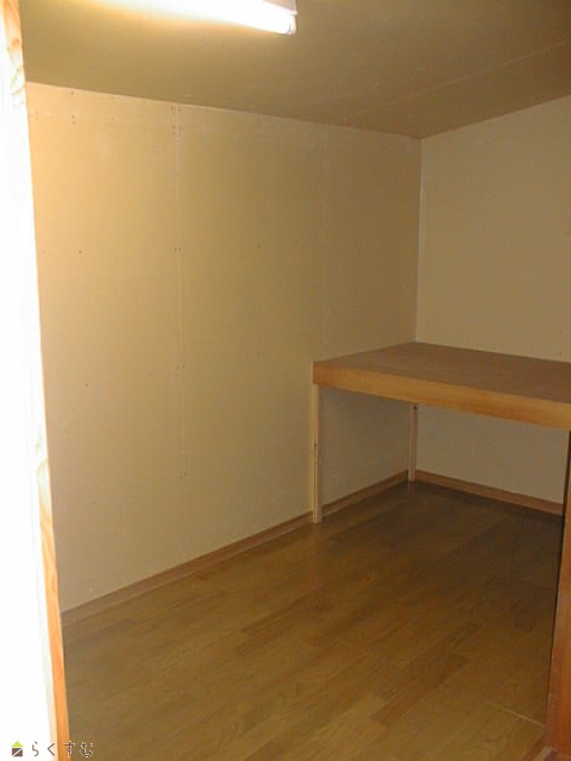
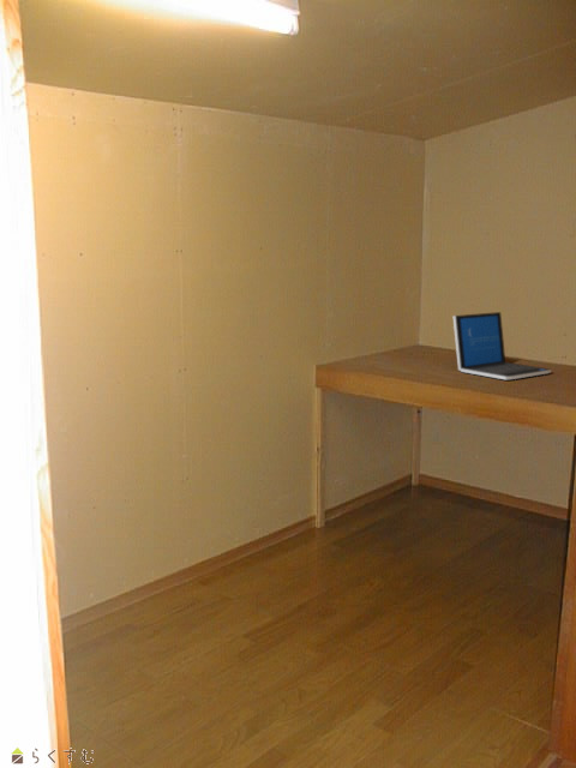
+ laptop (502, 343)
